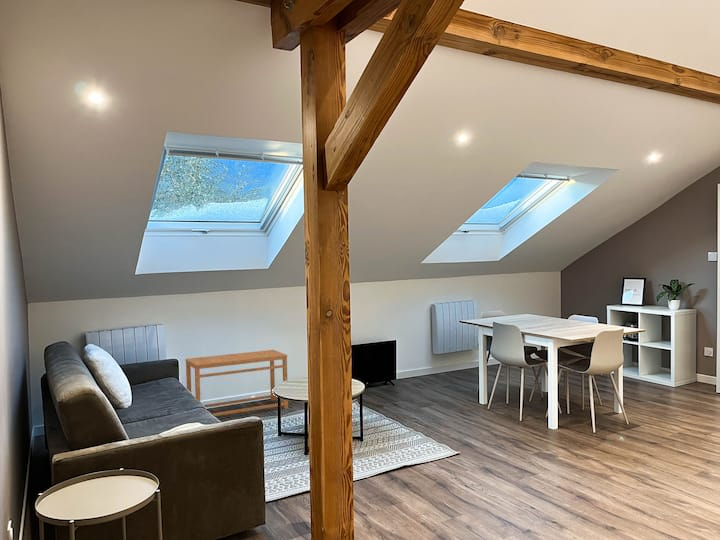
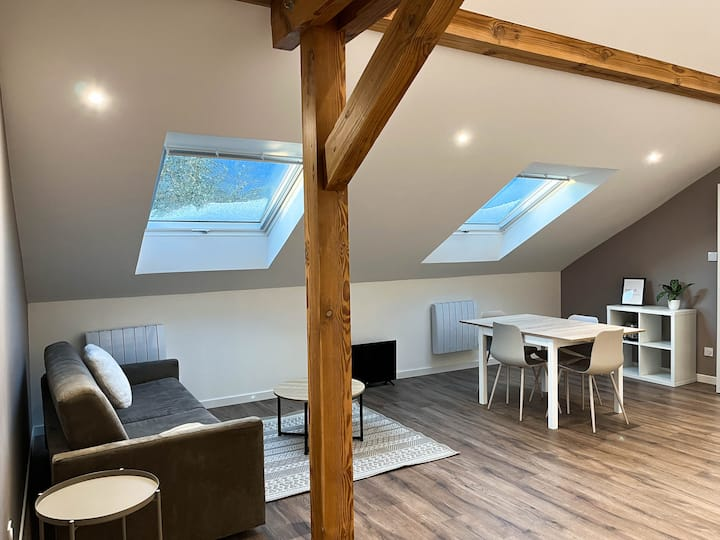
- side table (234, 373)
